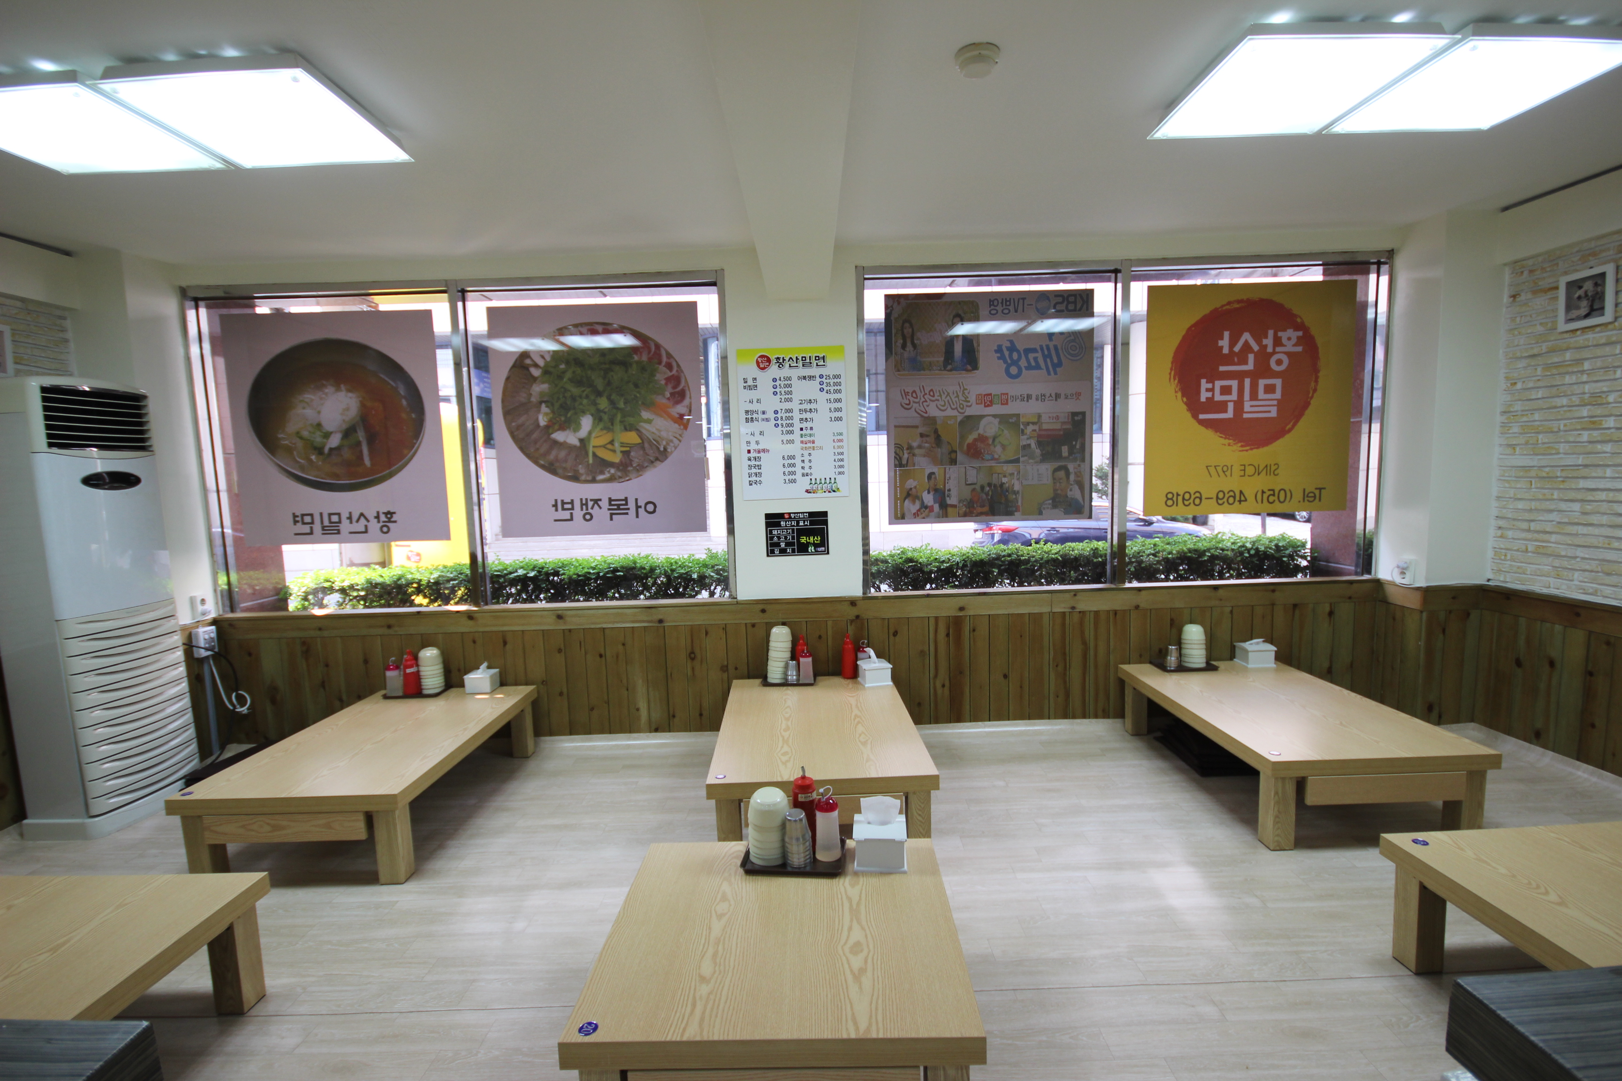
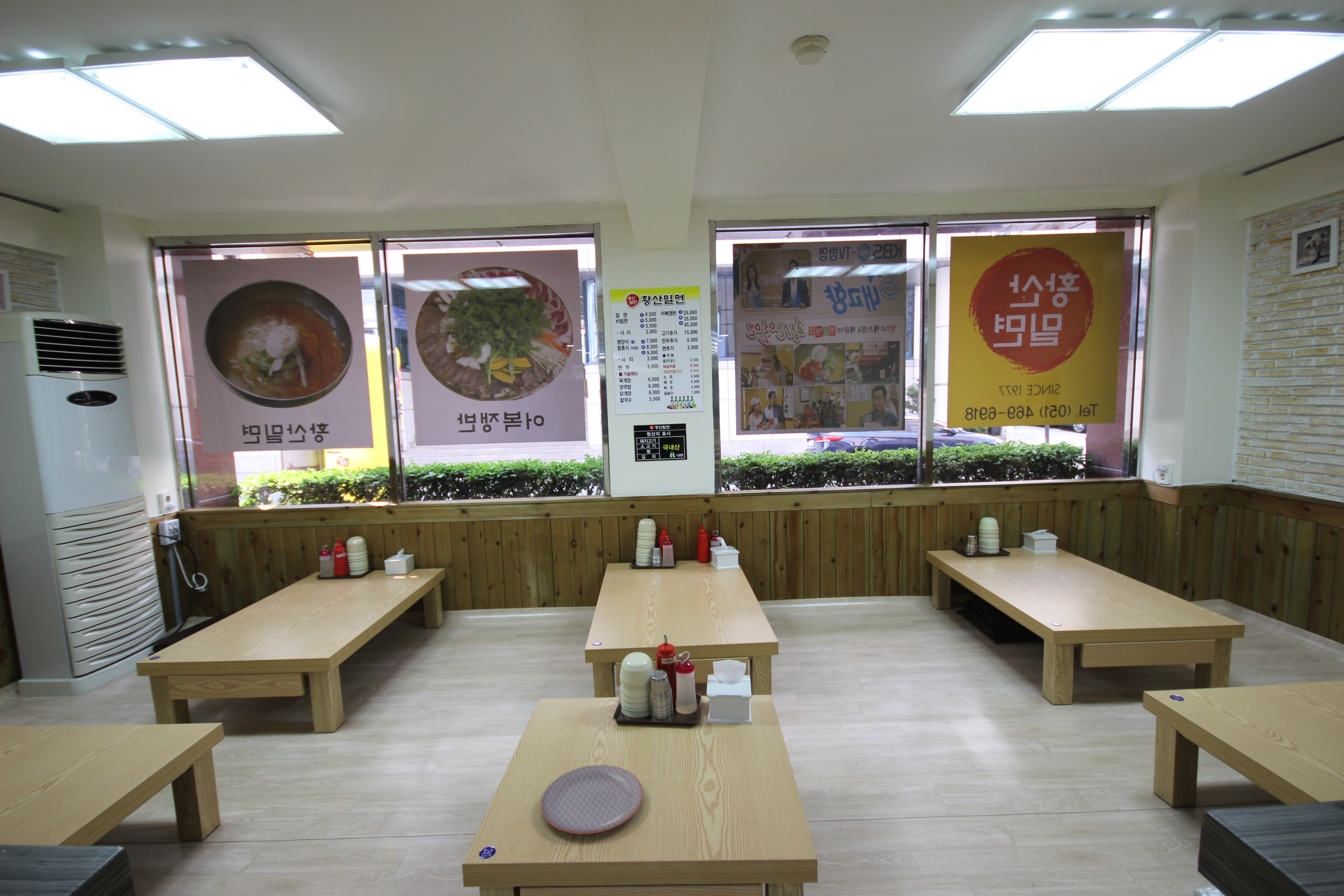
+ plate (592, 800)
